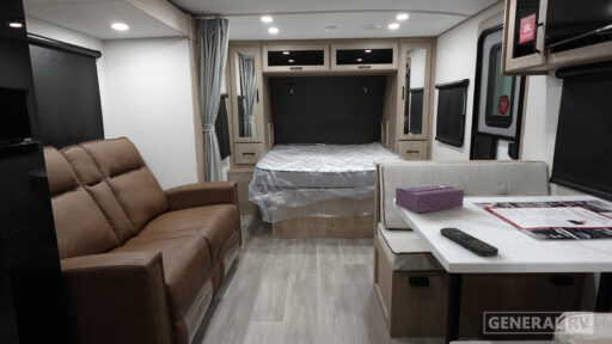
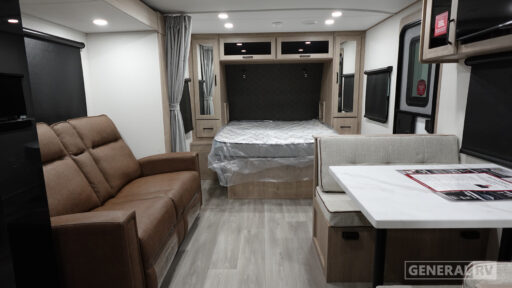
- tissue box (428, 196)
- remote control (466, 240)
